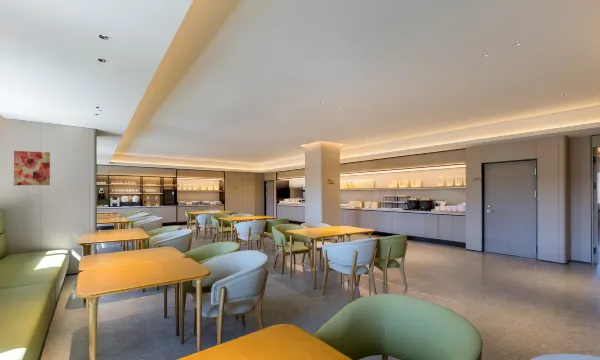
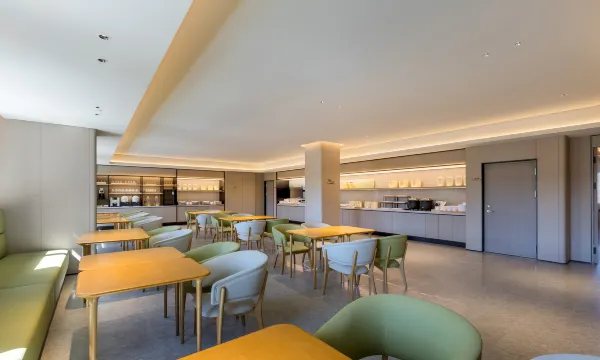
- wall art (32, 168)
